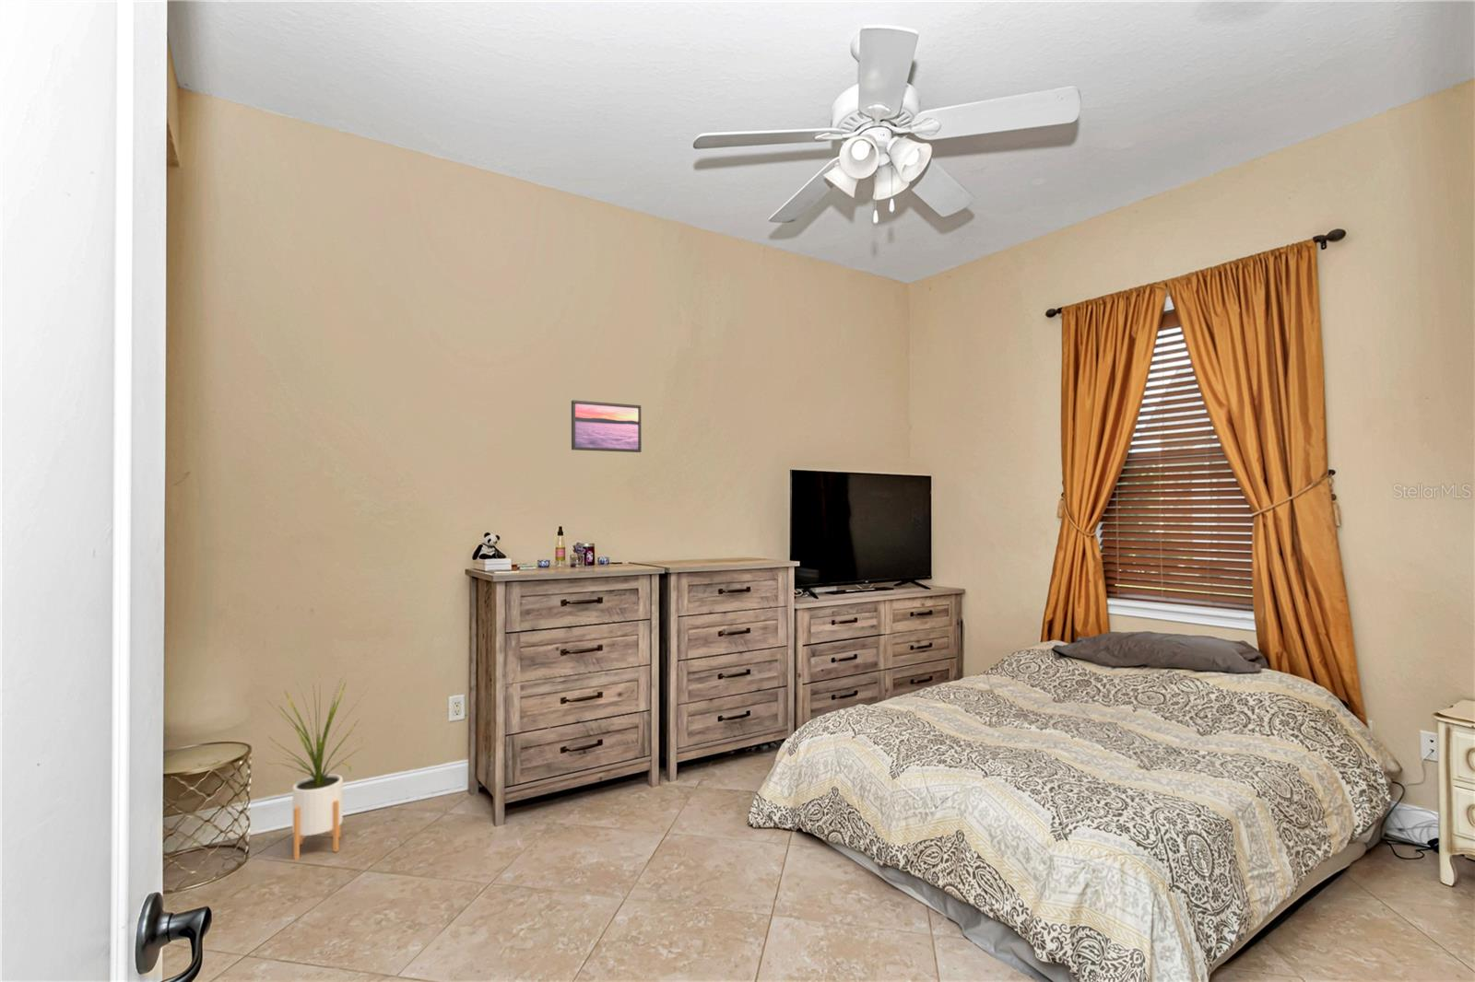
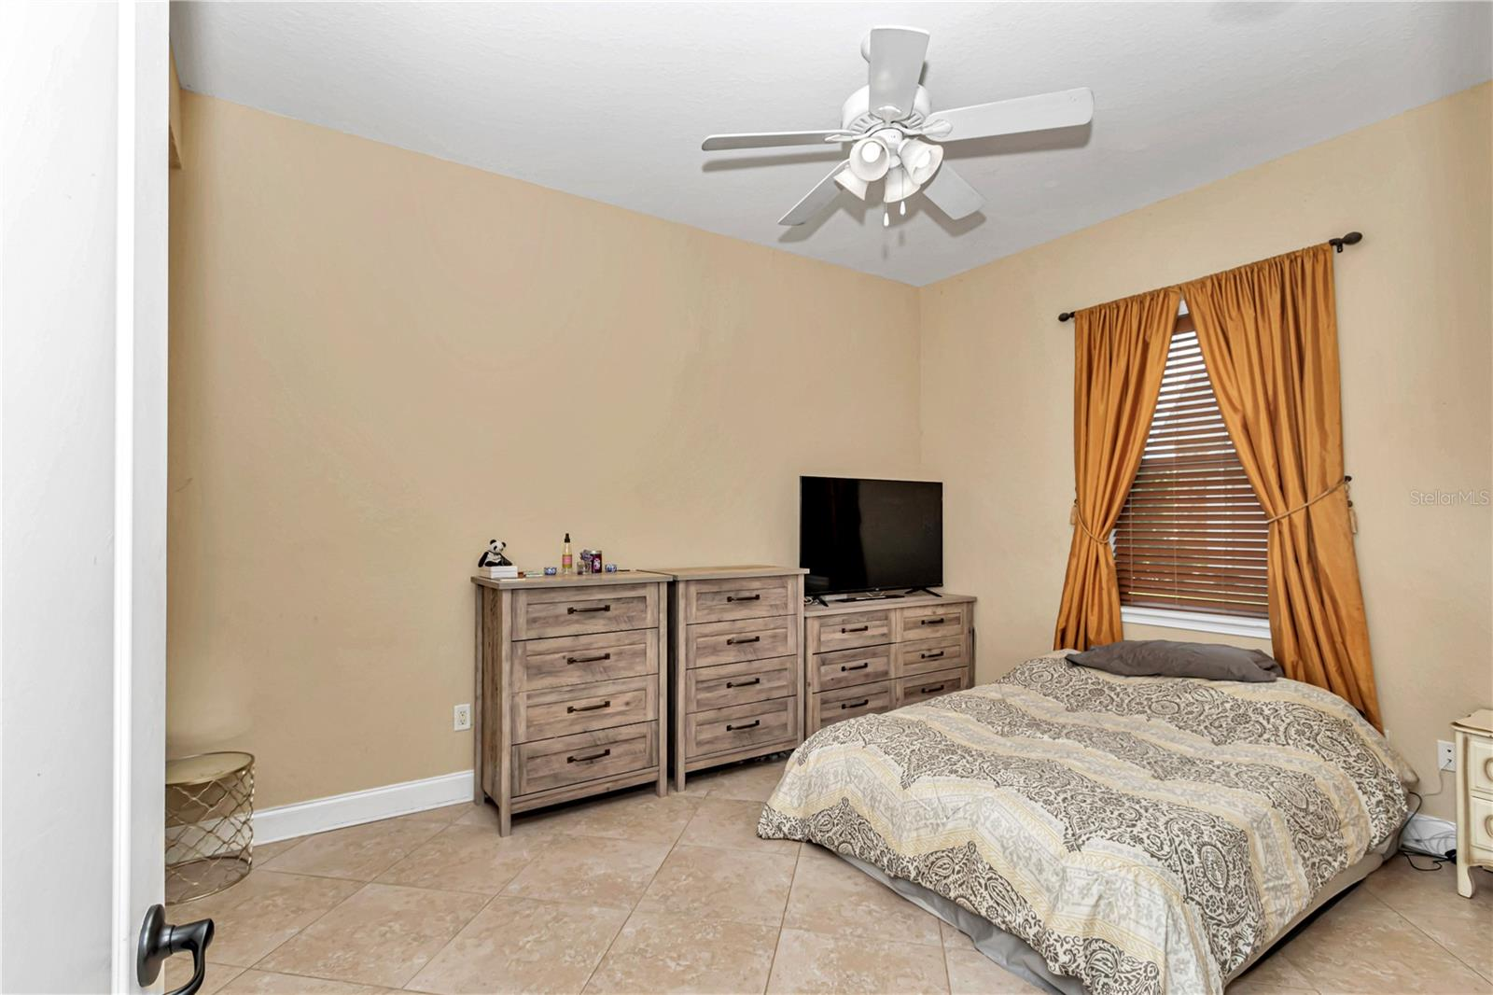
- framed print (606, 426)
- house plant (317, 761)
